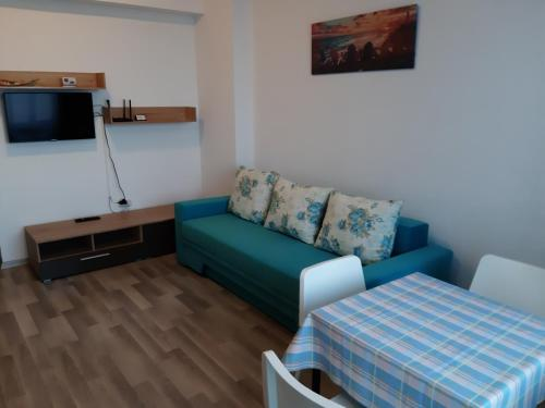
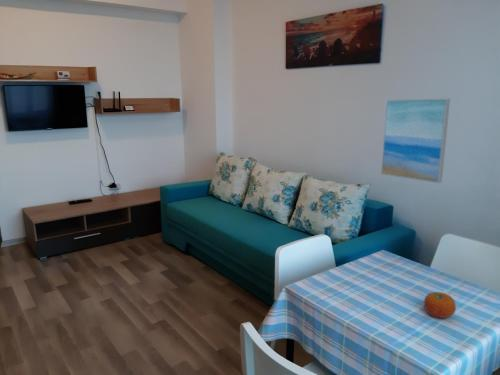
+ fruit (439, 304)
+ wall art (412, 139)
